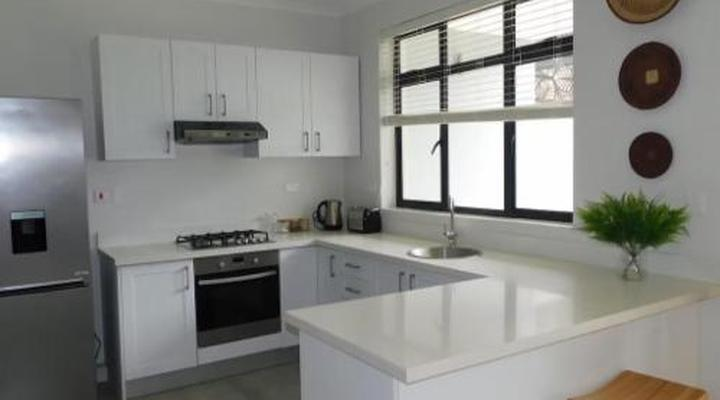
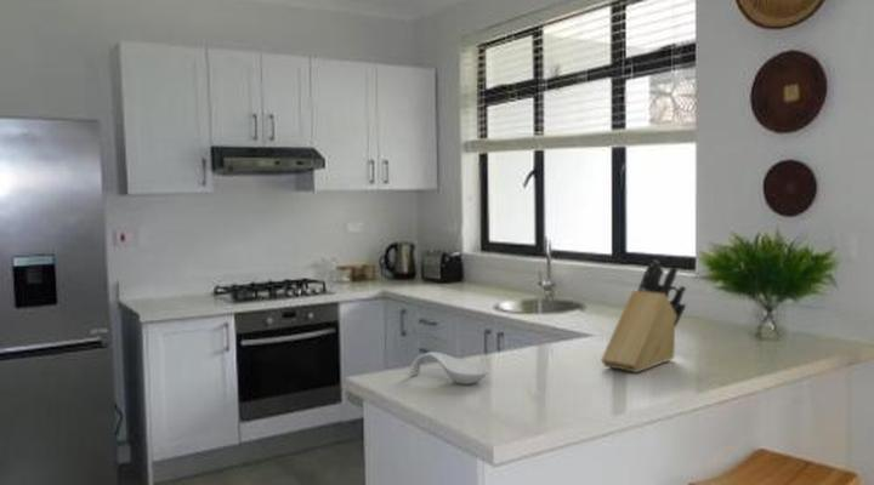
+ knife block (646, 312)
+ spoon rest (448, 366)
